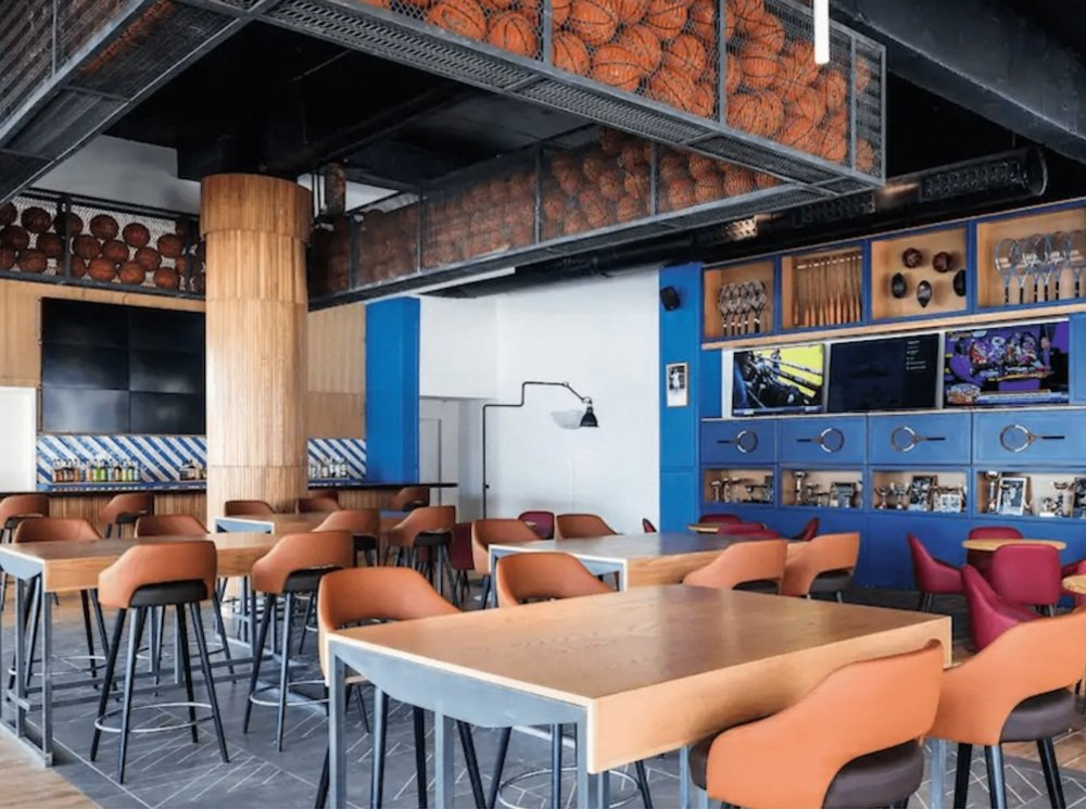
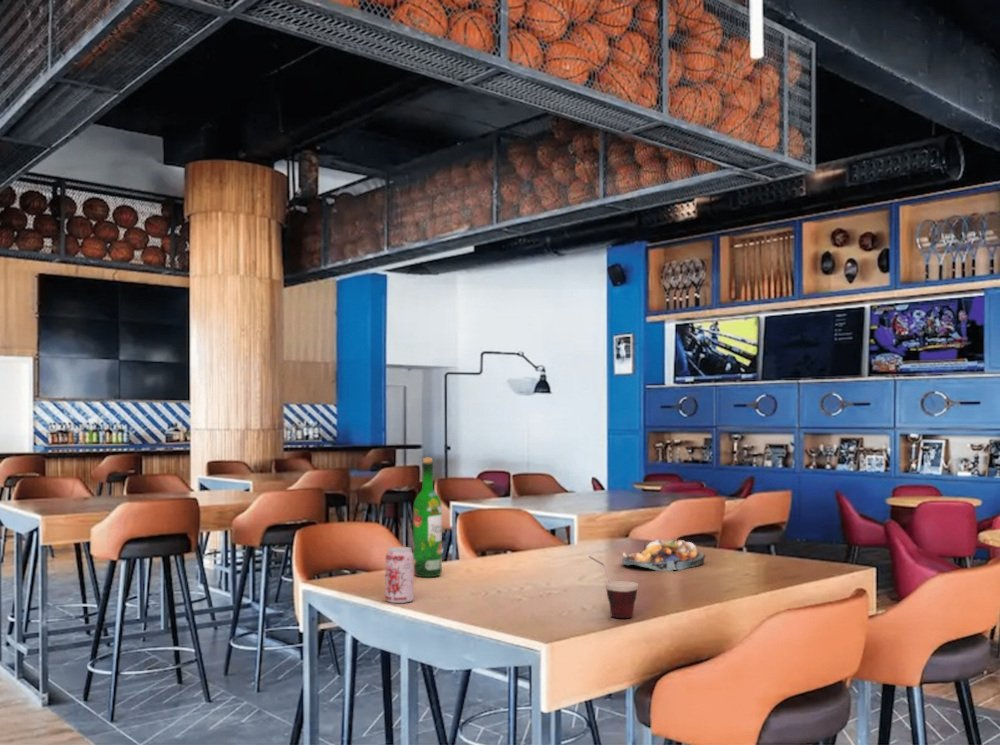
+ cup (611, 586)
+ wine bottle (427, 516)
+ food plate (664, 551)
+ beverage can (399, 574)
